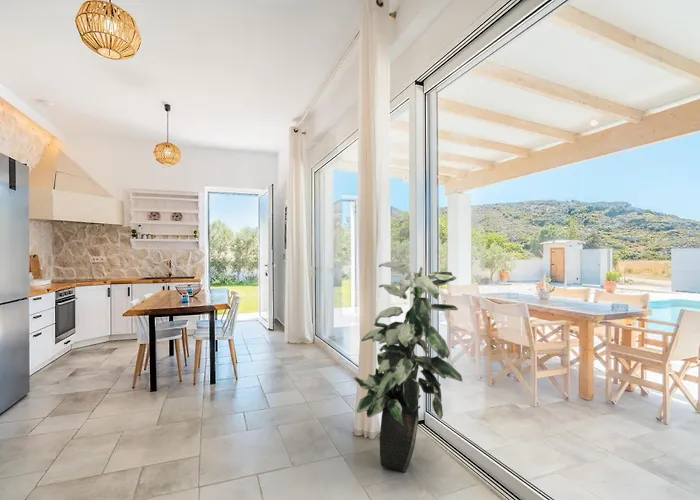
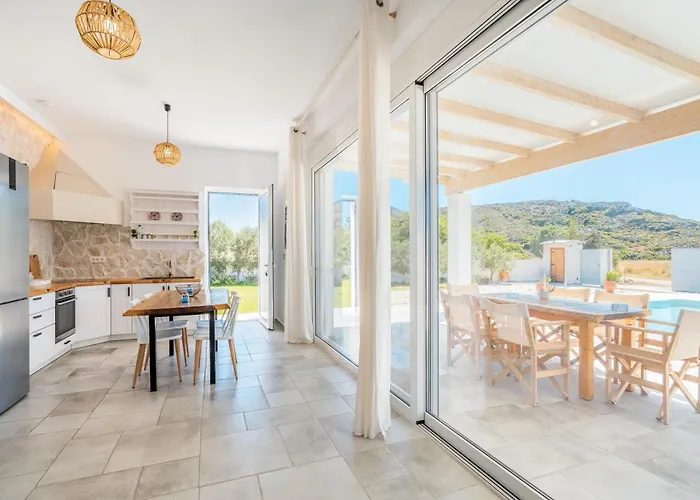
- indoor plant (404, 361)
